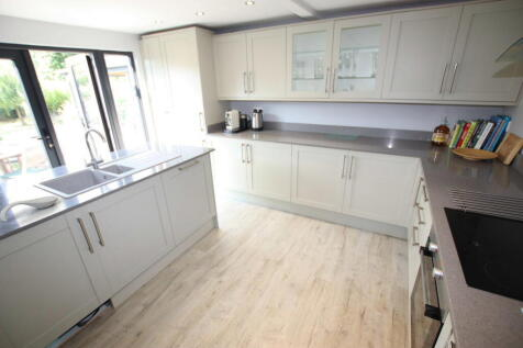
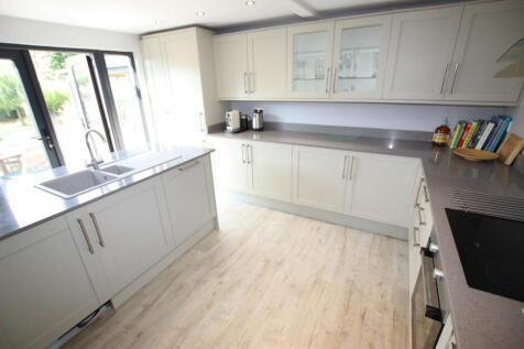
- spoon rest (31, 204)
